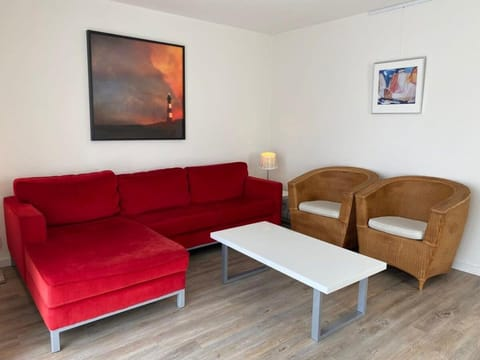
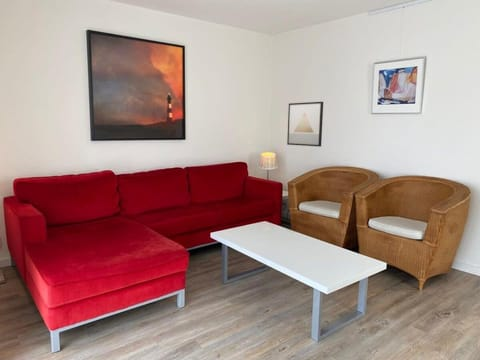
+ wall art (304, 124)
